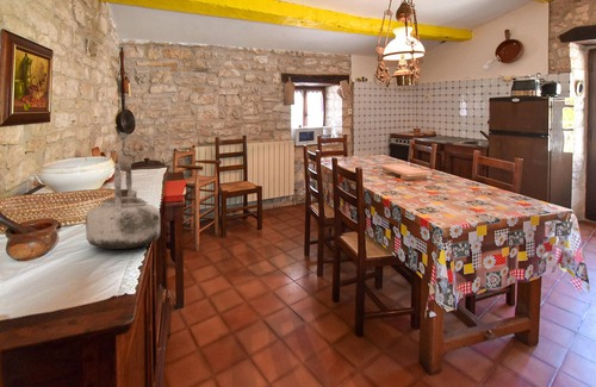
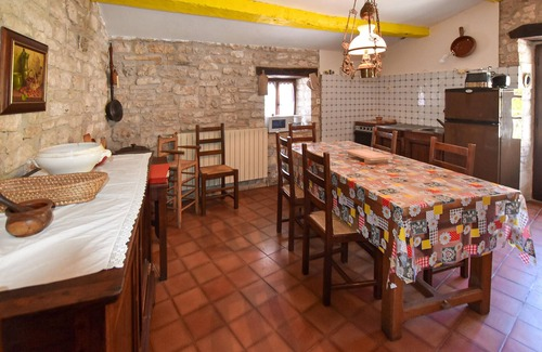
- kettle (125, 202)
